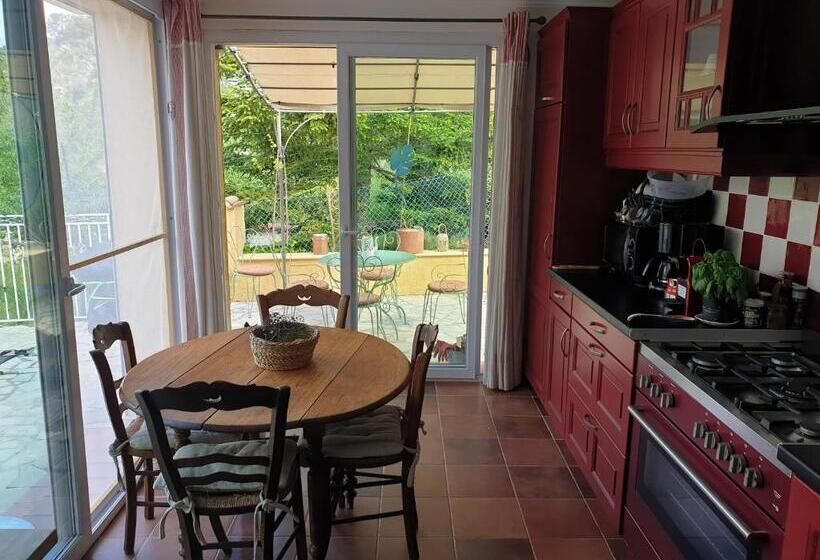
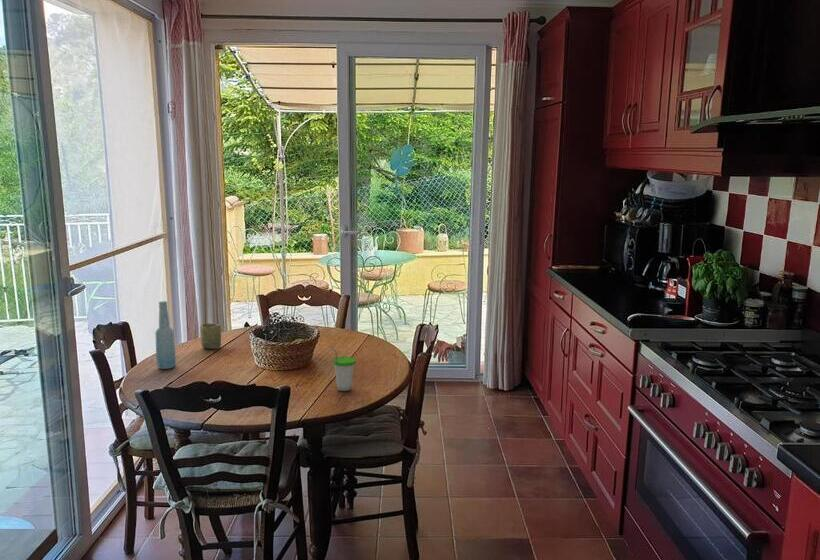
+ cup (344, 367)
+ cup (210, 336)
+ bottle (164, 334)
